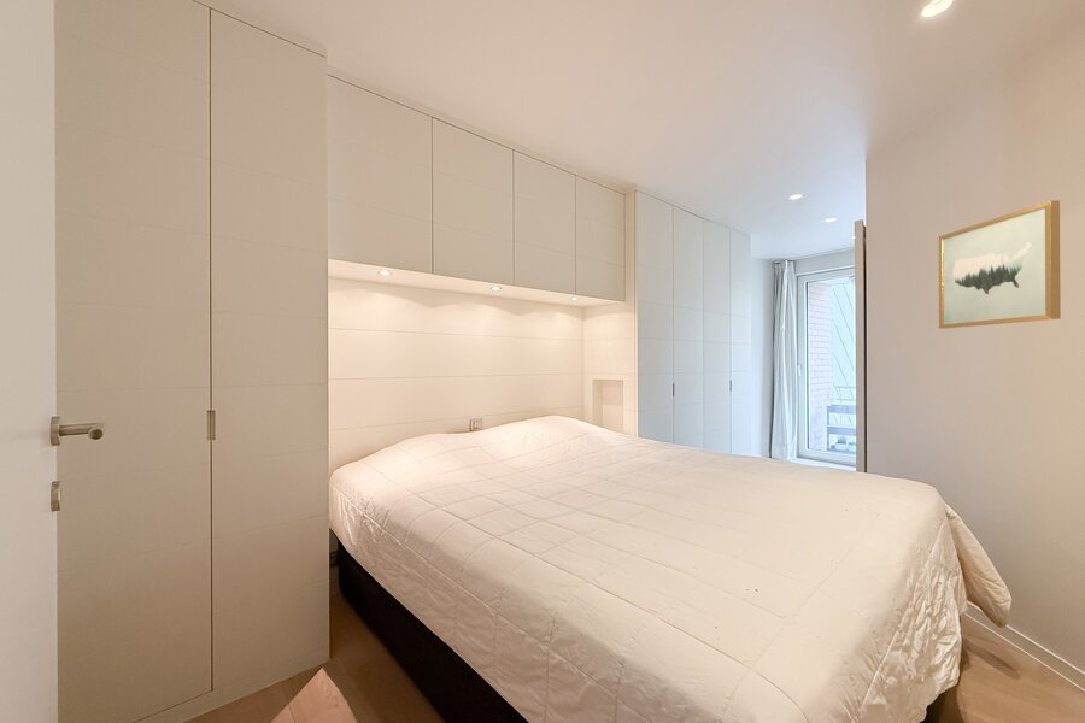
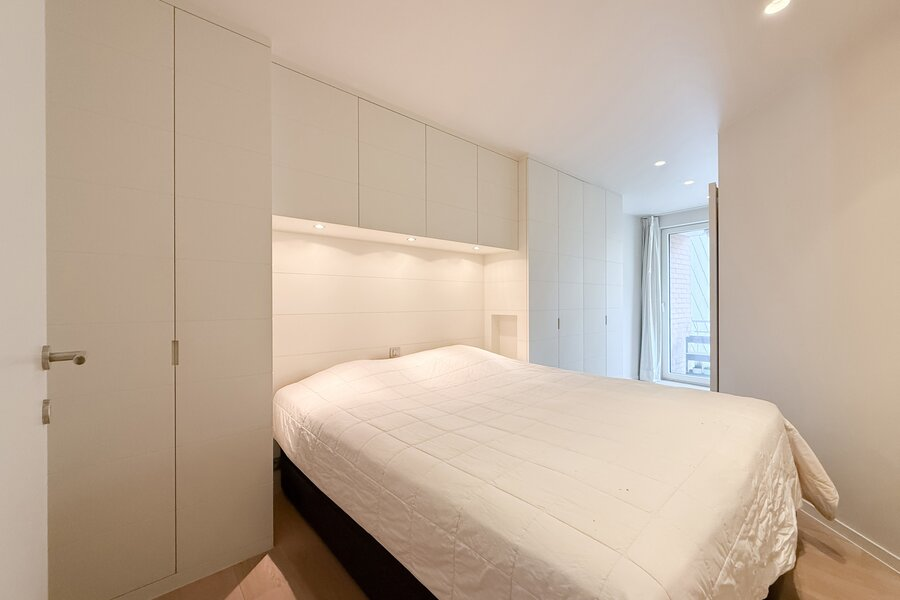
- wall art (991, 272)
